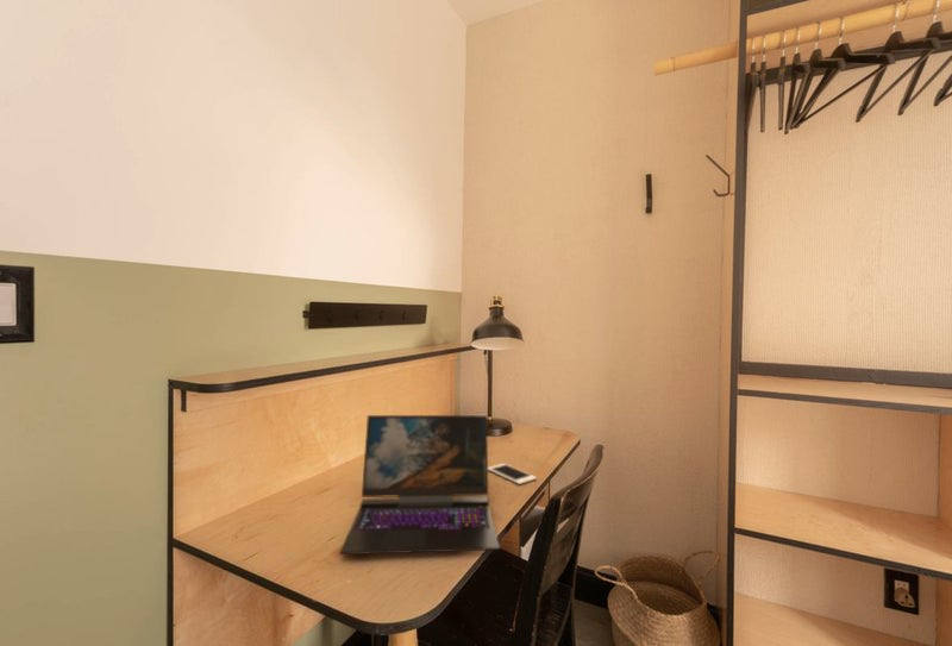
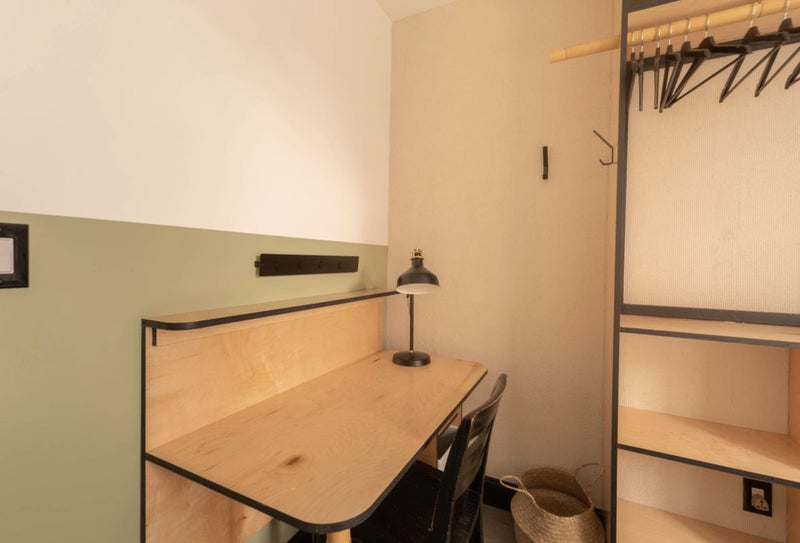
- laptop (425, 475)
- cell phone (511, 472)
